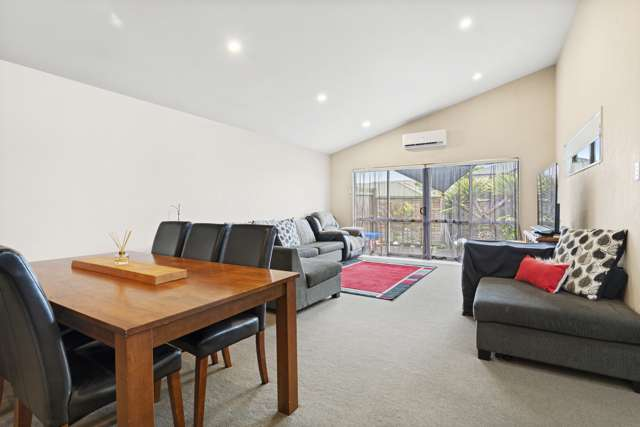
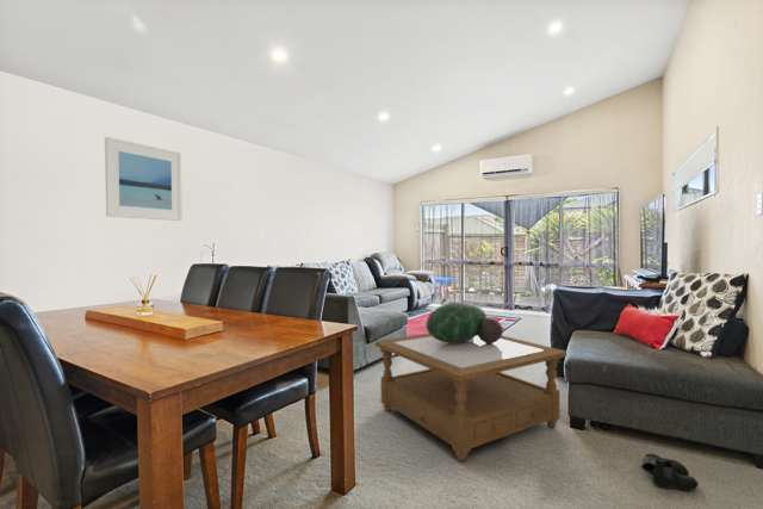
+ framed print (145, 181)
+ decorative bowl (465, 322)
+ coffee table (465, 381)
+ boots (664, 464)
